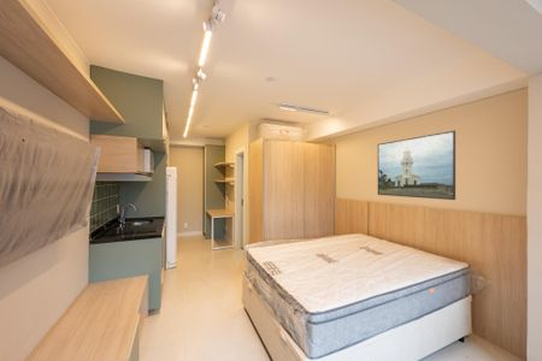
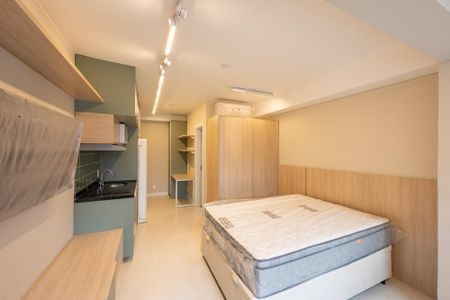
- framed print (410, 167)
